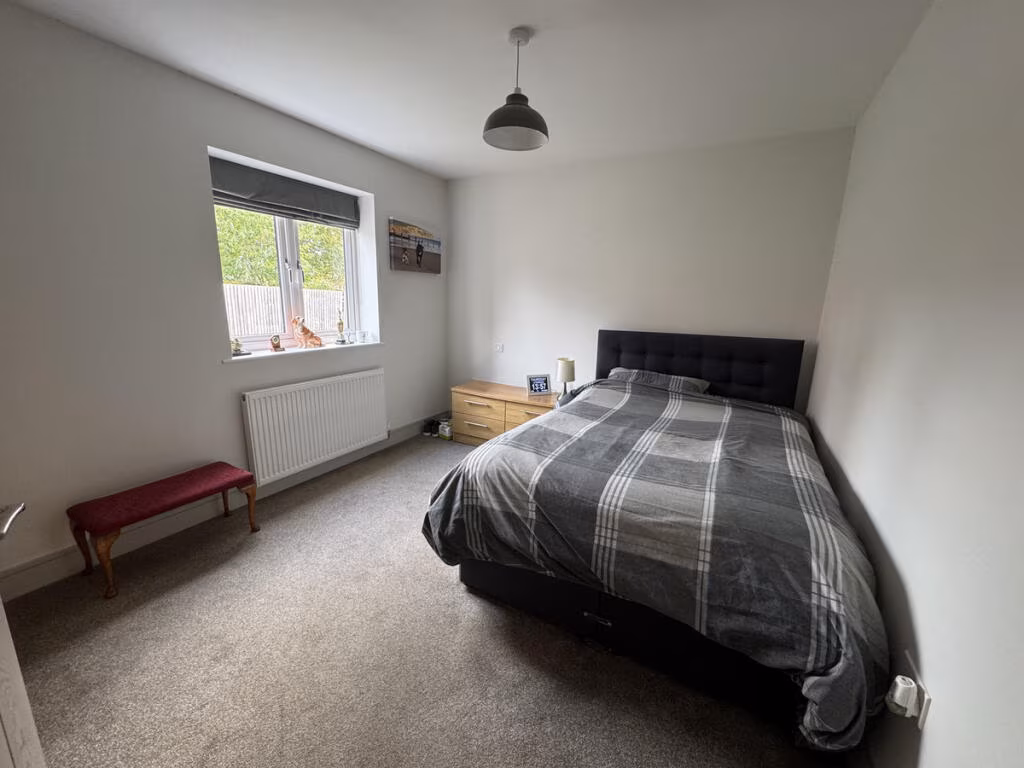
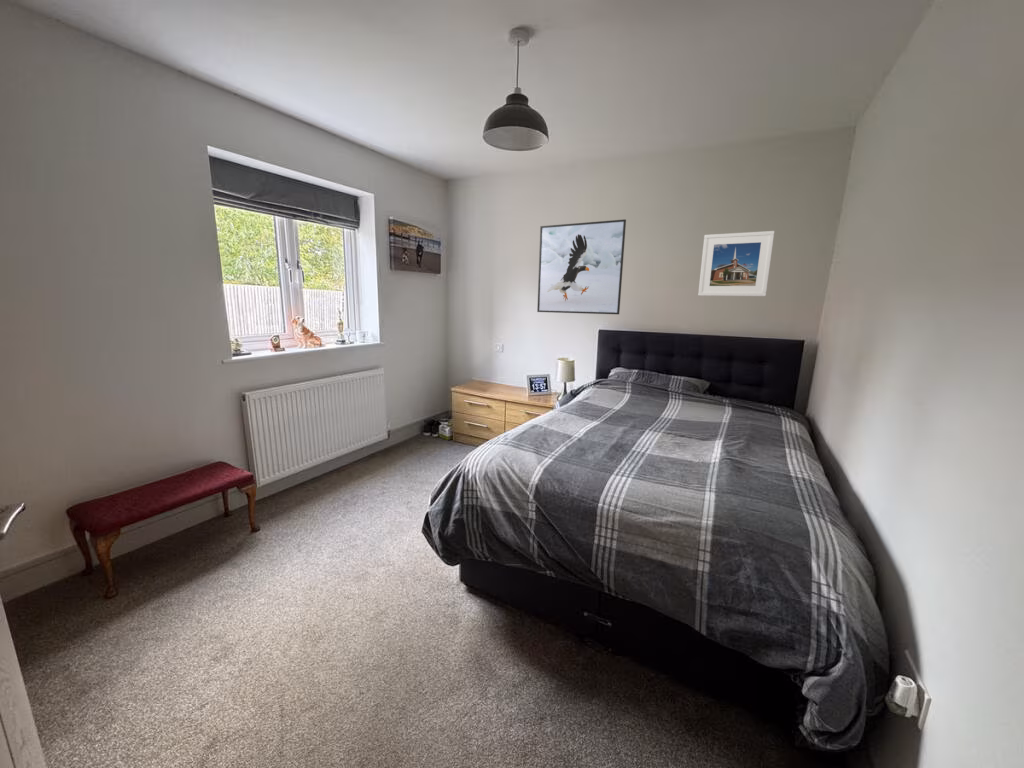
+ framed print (734, 264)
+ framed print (578, 269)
